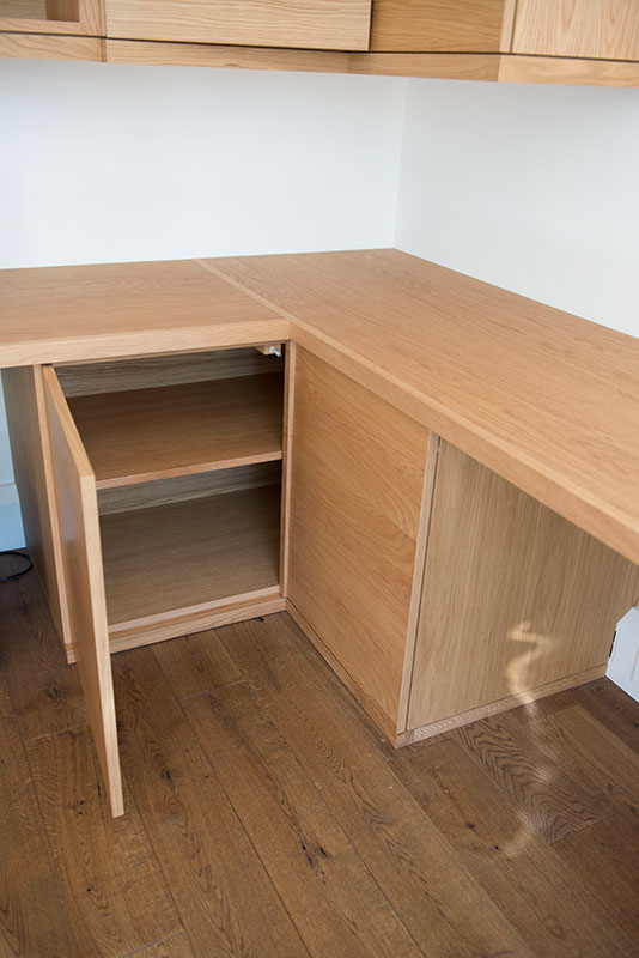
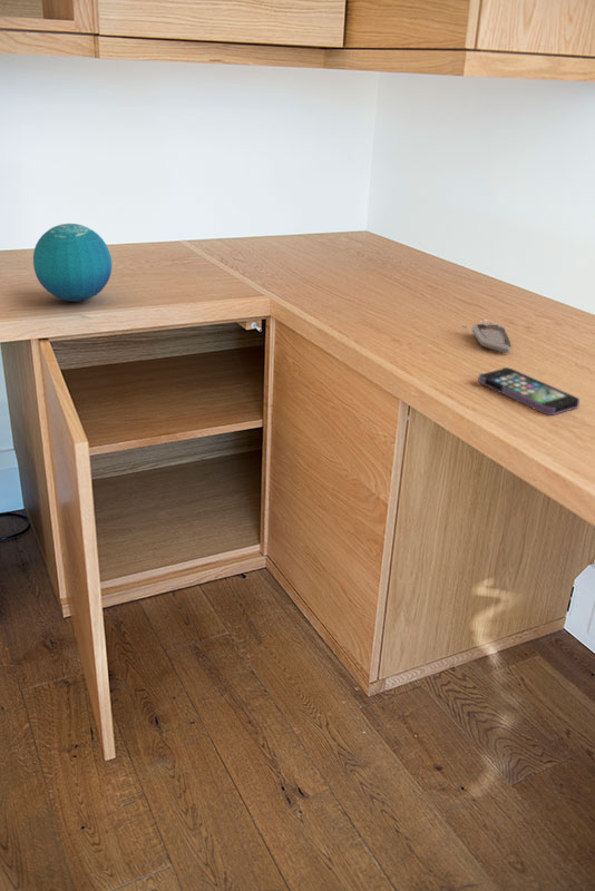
+ smartphone (527, 390)
+ decorative orb (72, 263)
+ key chain (492, 334)
